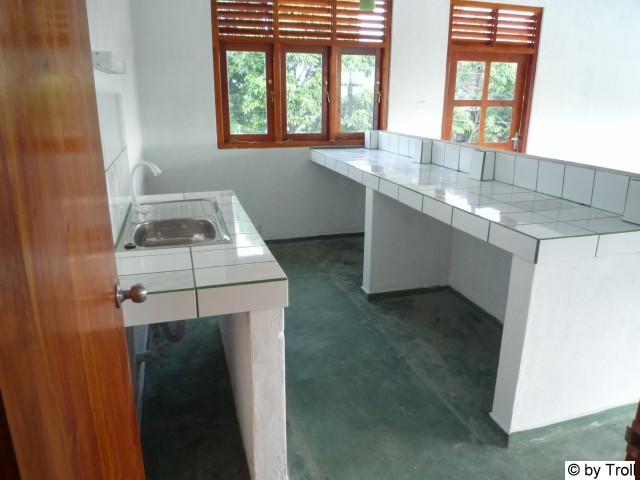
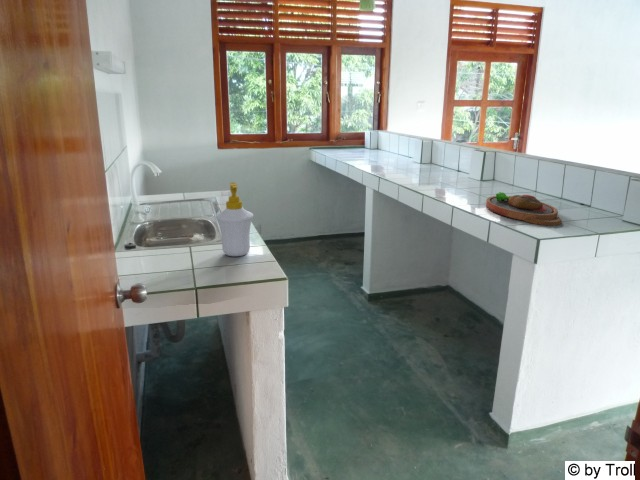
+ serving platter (520, 202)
+ soap bottle (234, 219)
